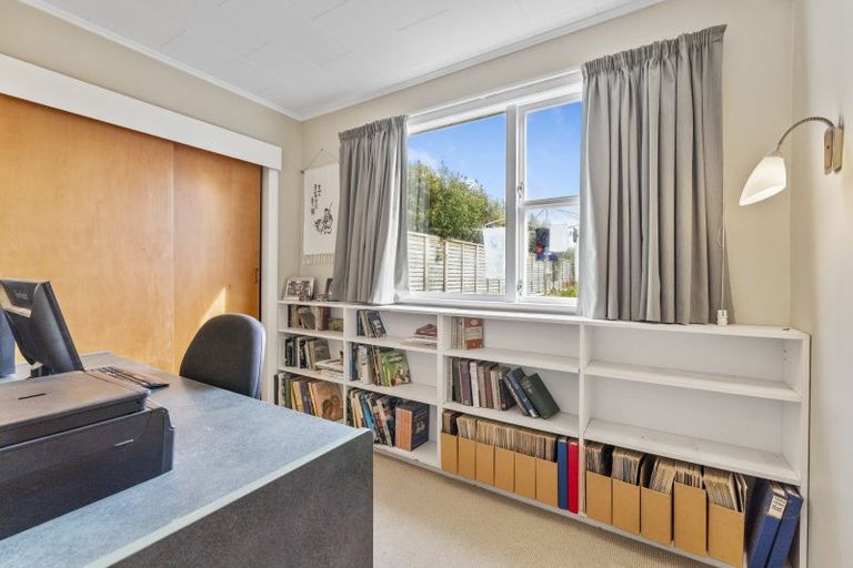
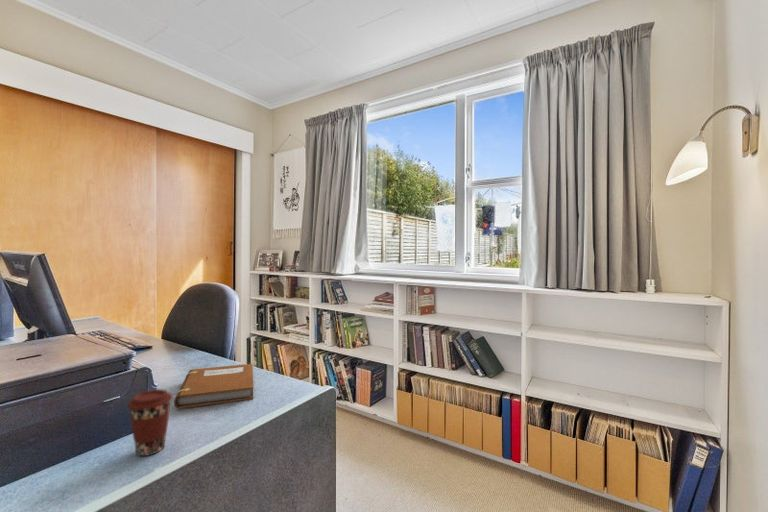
+ notebook (218, 382)
+ coffee cup (150, 422)
